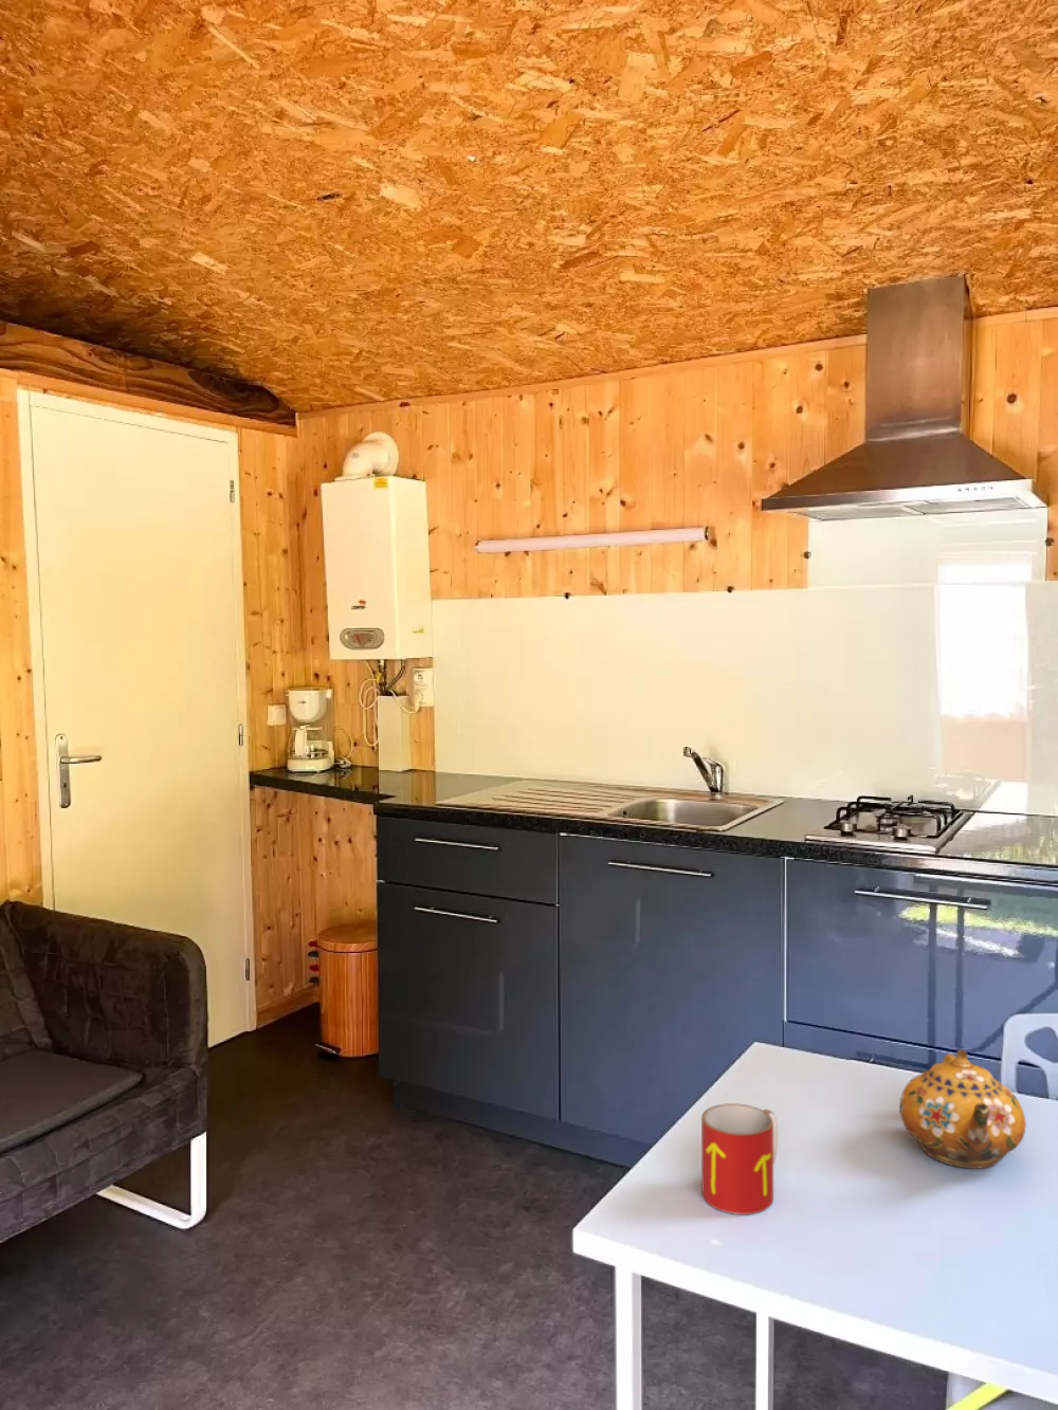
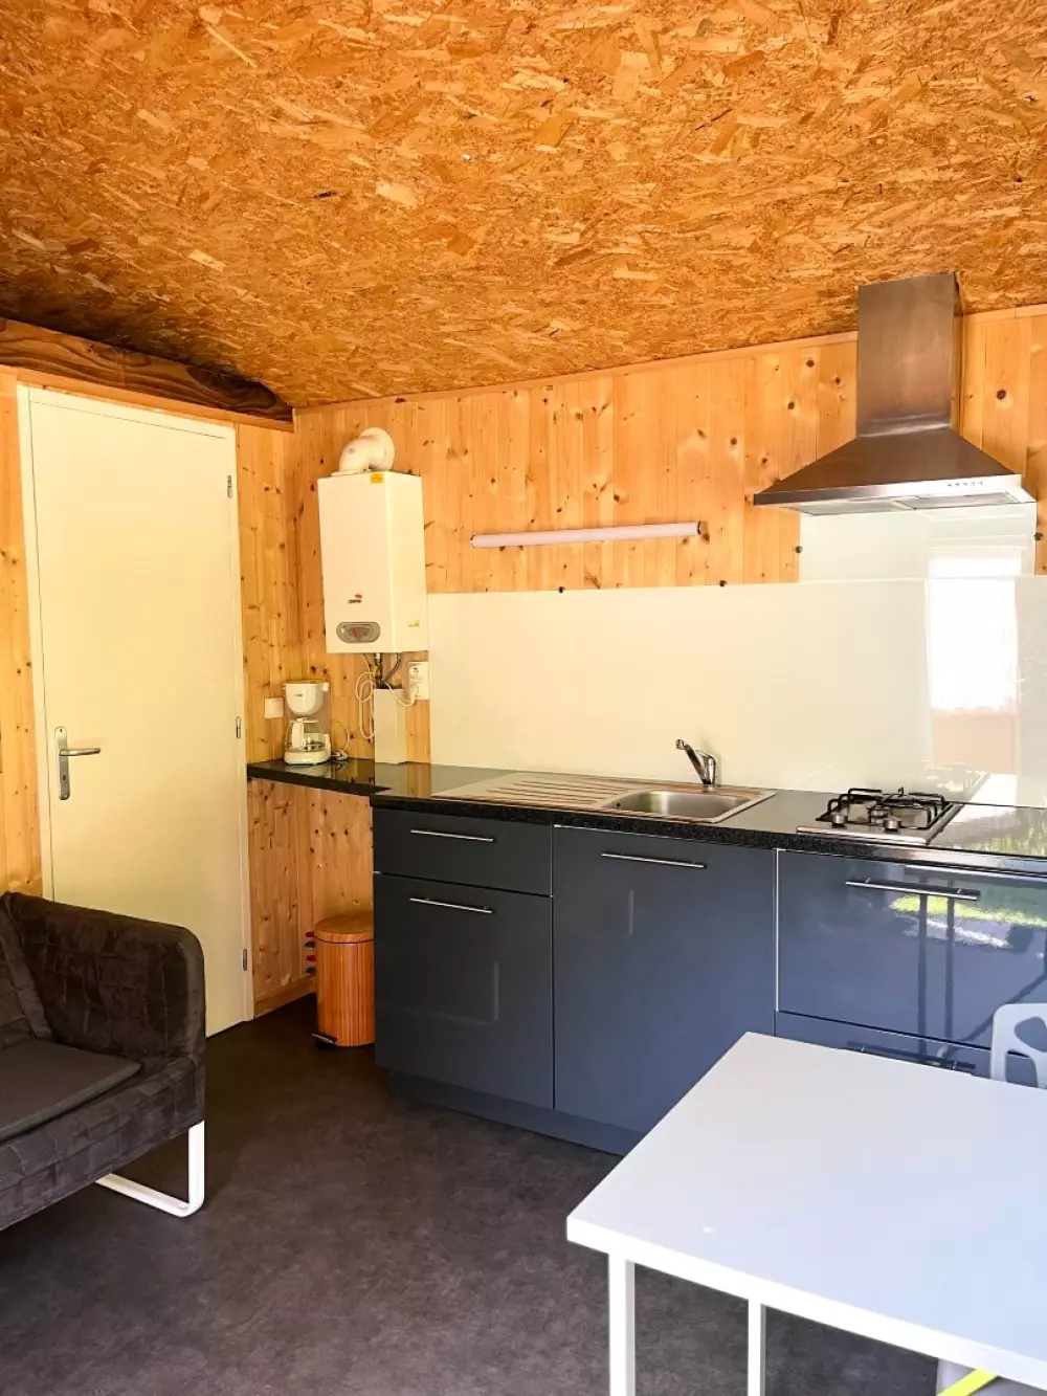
- mug (746, 1152)
- teapot (960, 1101)
